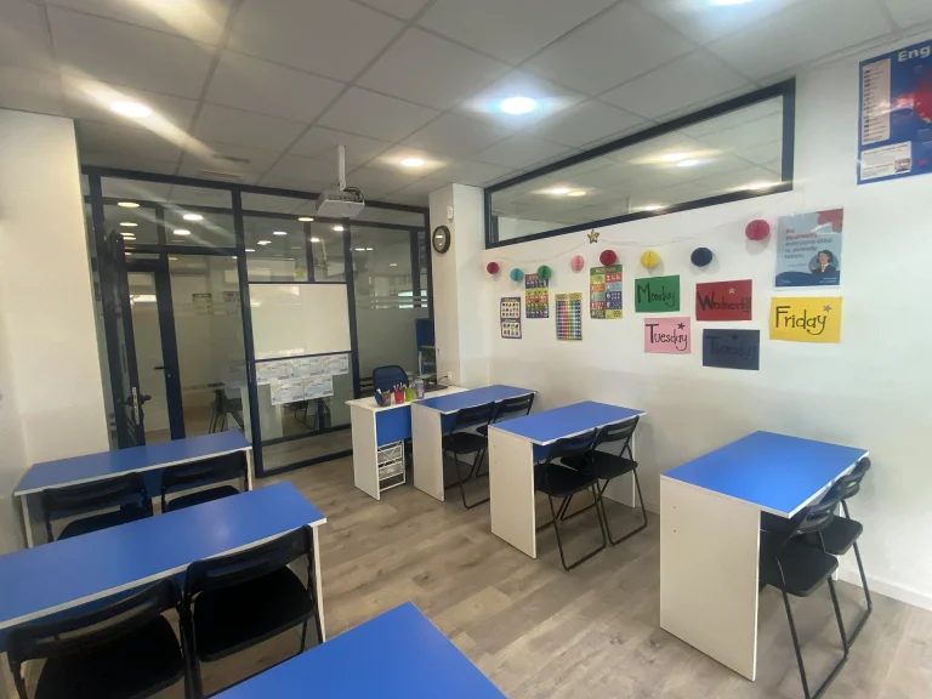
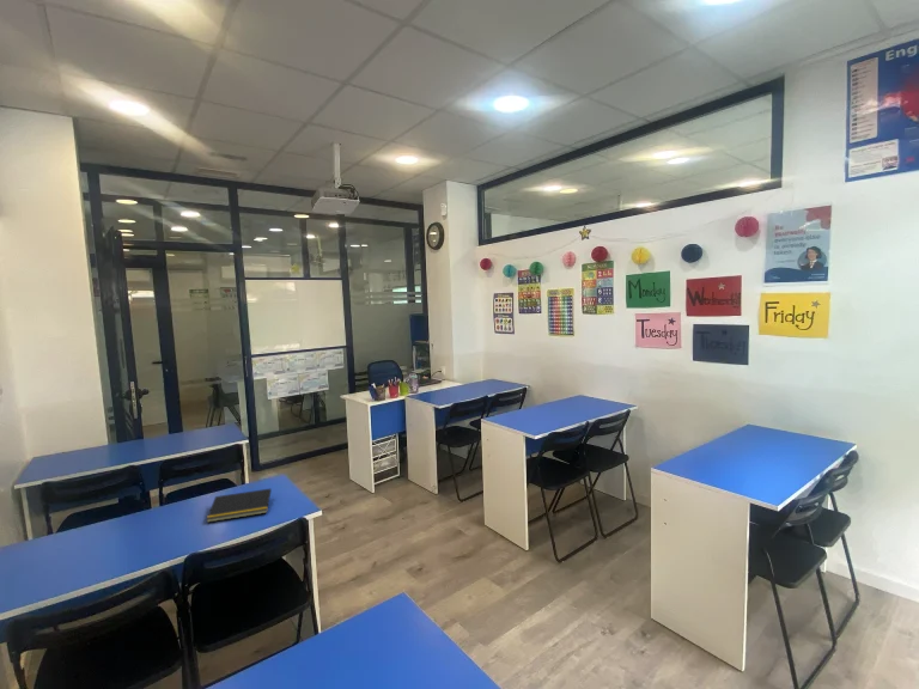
+ notepad (241, 504)
